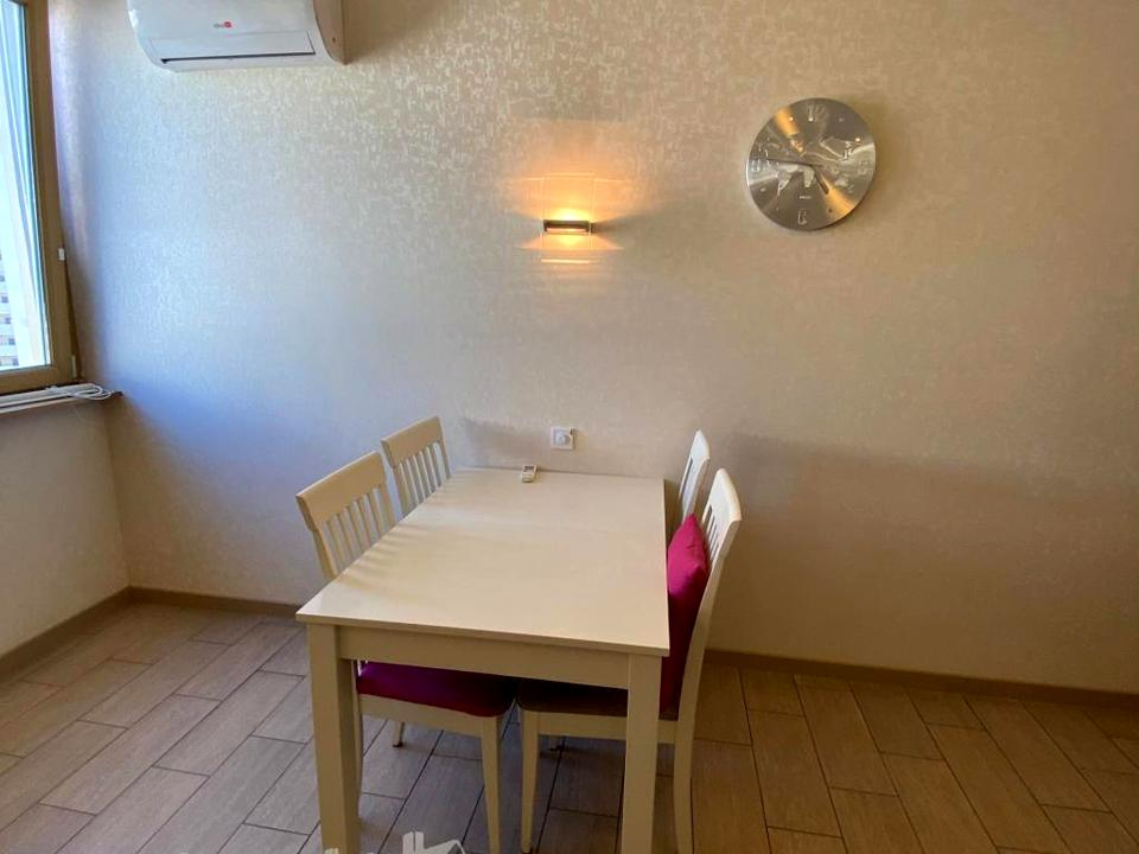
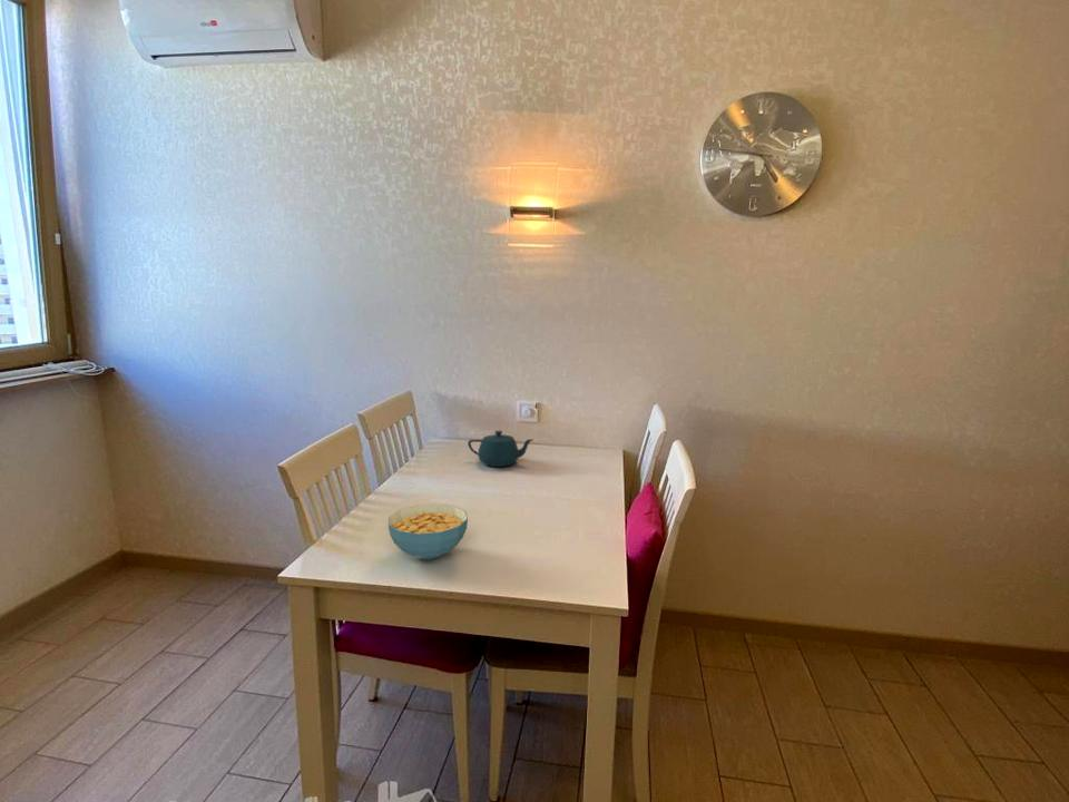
+ teapot (500, 447)
+ cereal bowl (429, 536)
